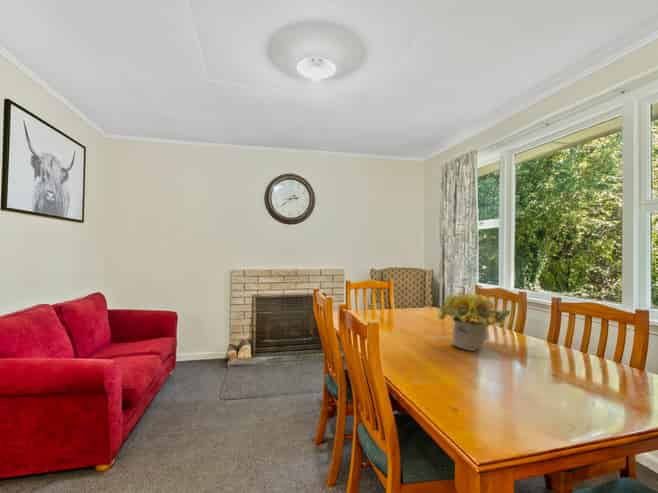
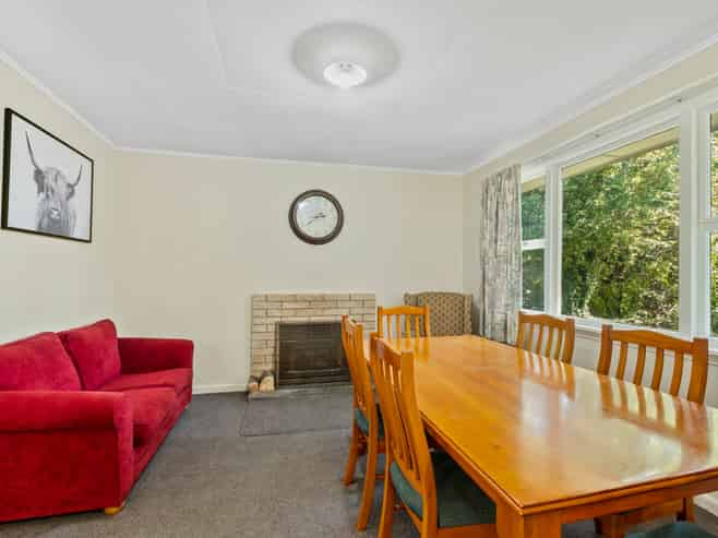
- sunflower (472, 320)
